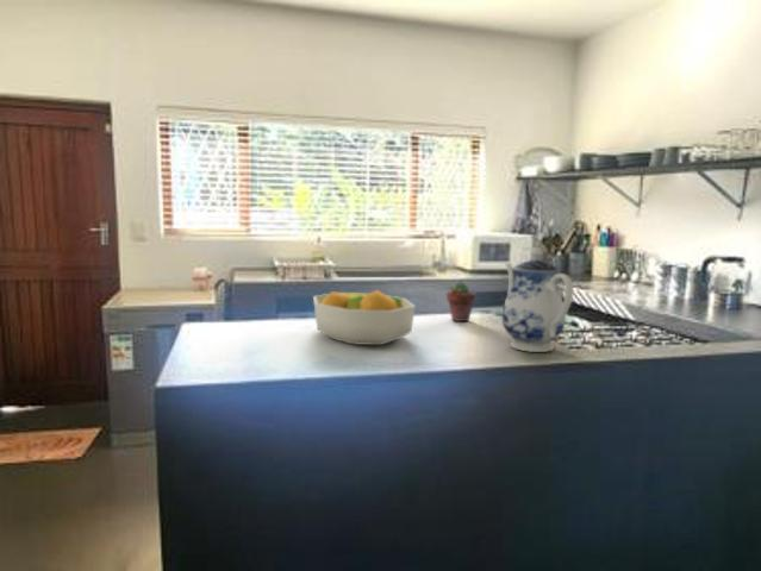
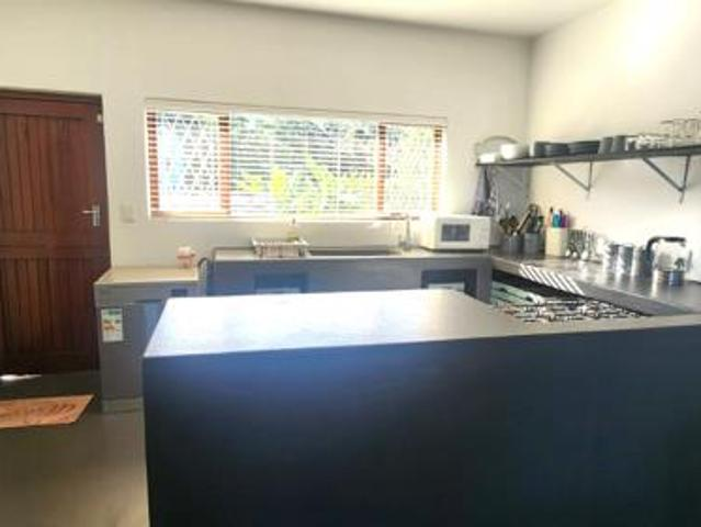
- fruit bowl (361, 309)
- potted succulent (461, 300)
- teapot (534, 297)
